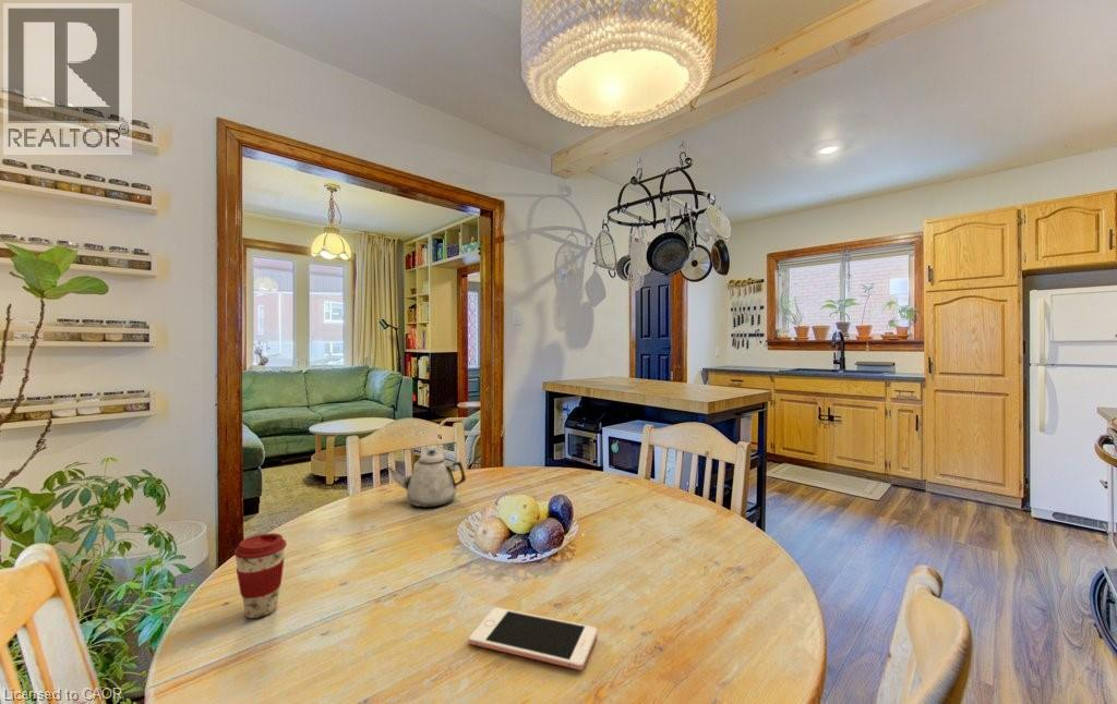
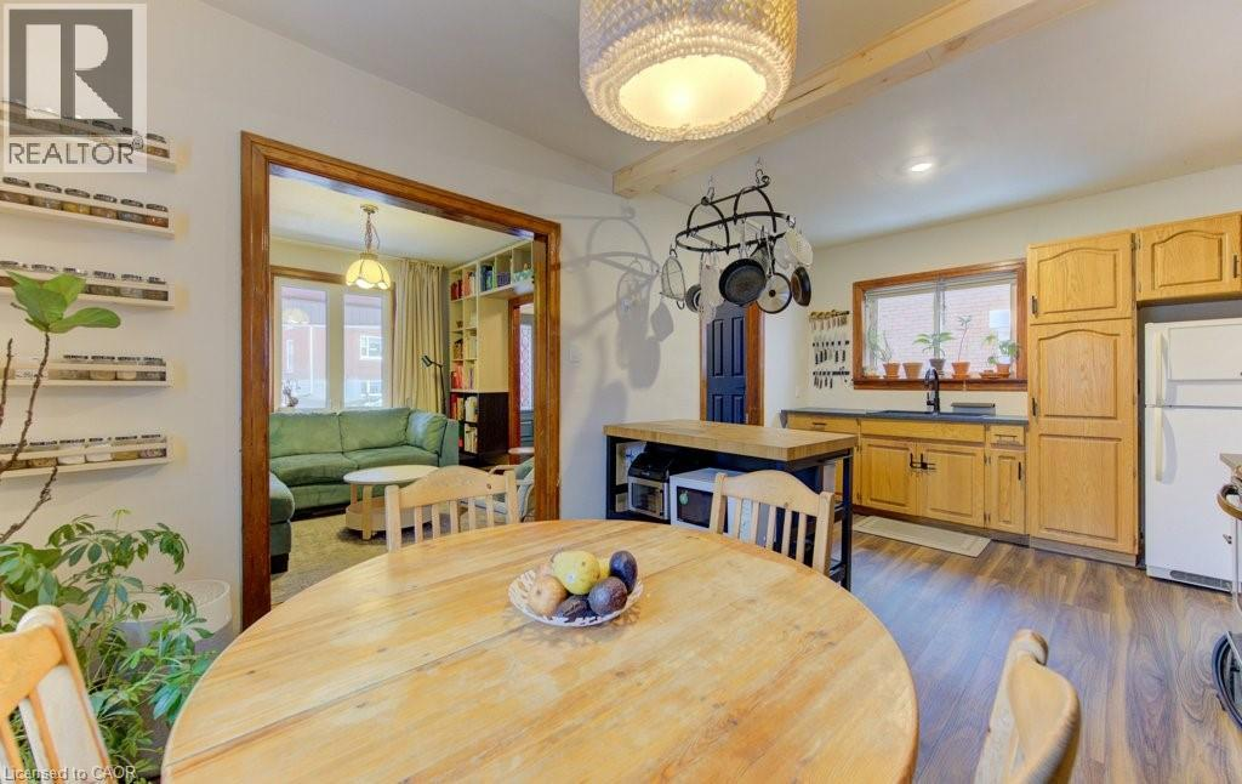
- teapot (427, 475)
- coffee cup (261, 574)
- cell phone (533, 635)
